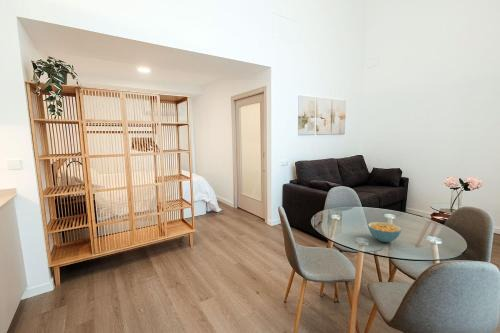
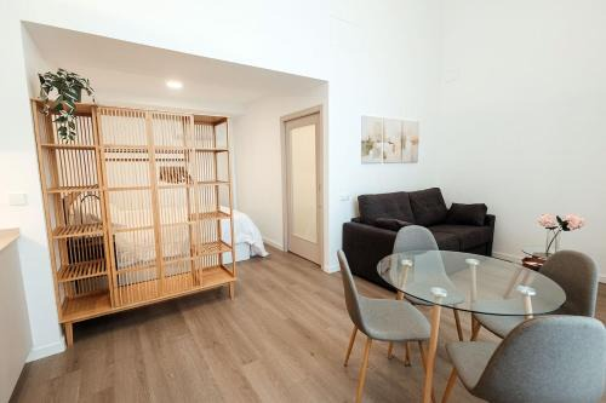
- cereal bowl (383, 233)
